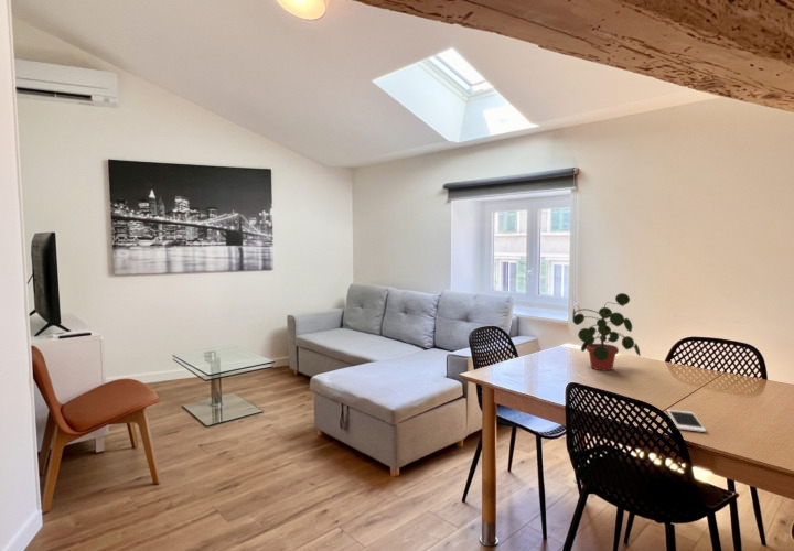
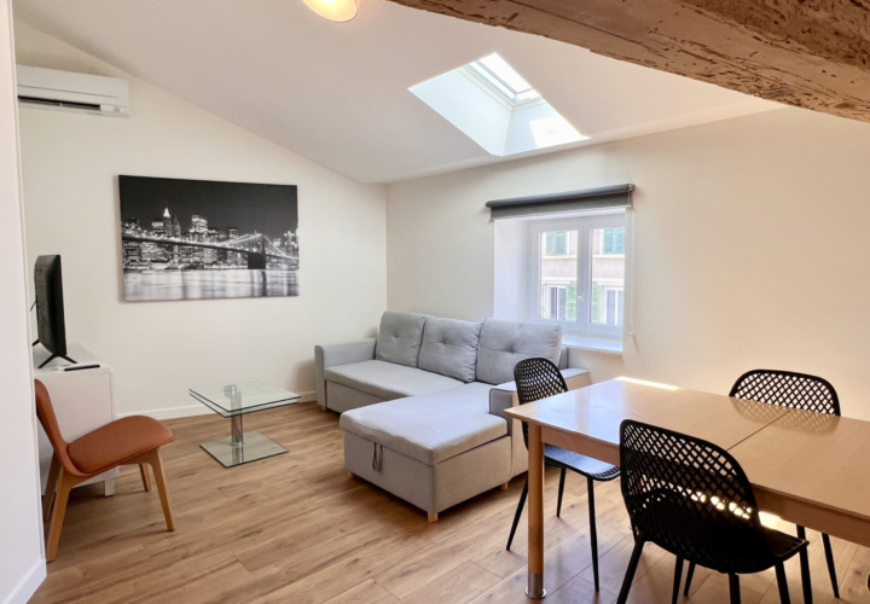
- cell phone (685, 420)
- potted plant (604, 331)
